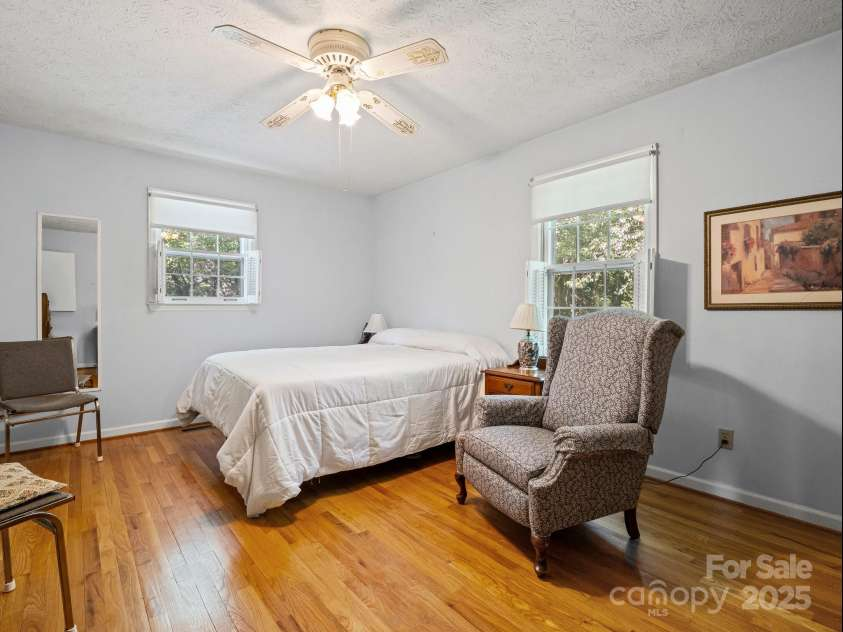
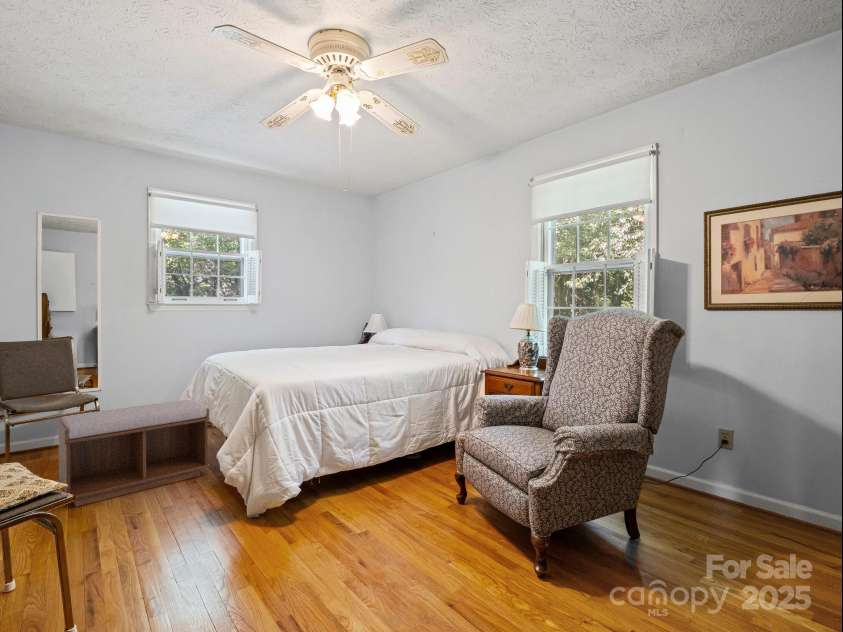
+ bench (137, 446)
